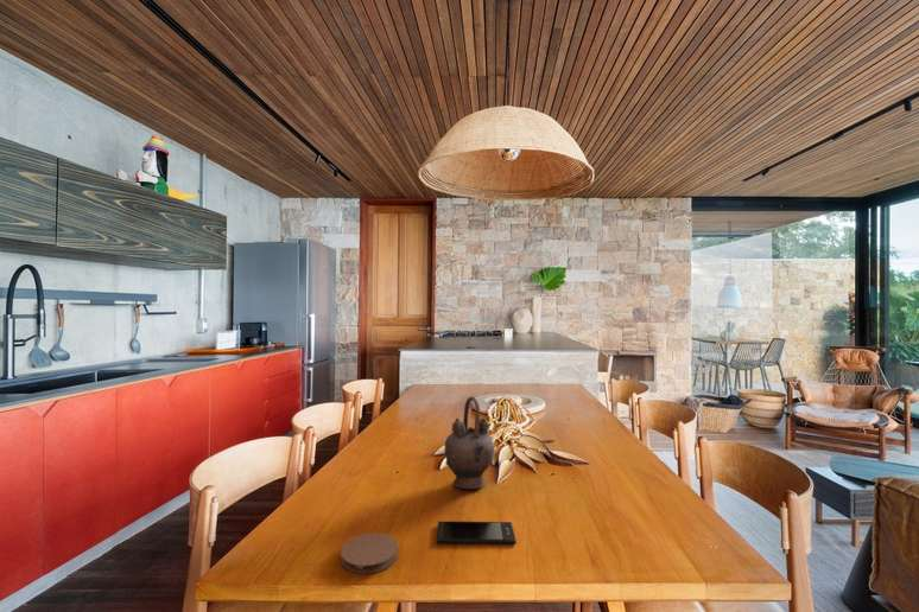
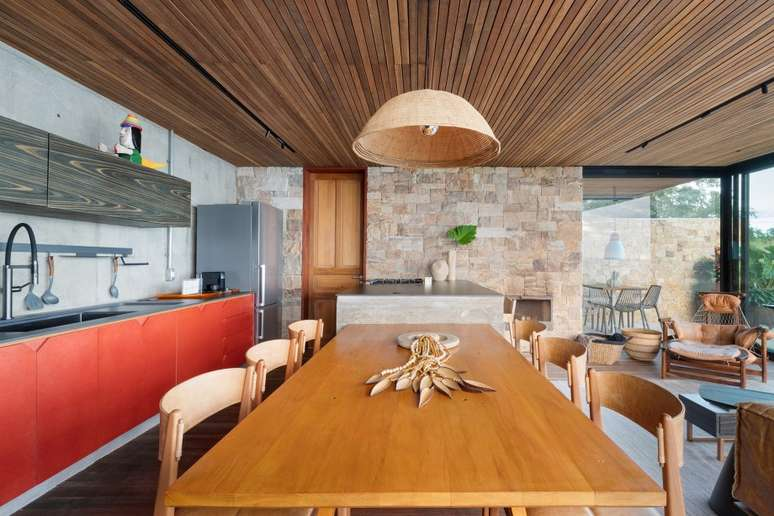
- smartphone (475, 531)
- coaster (369, 552)
- teapot (470, 441)
